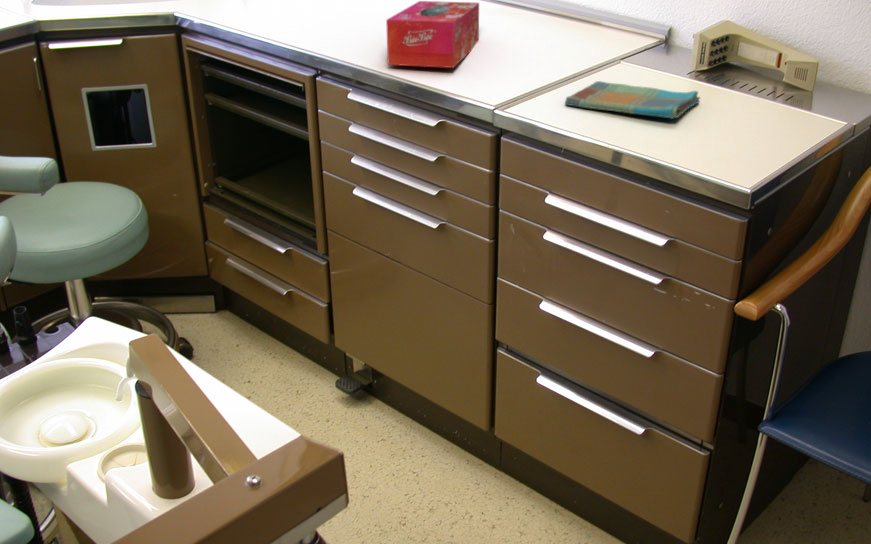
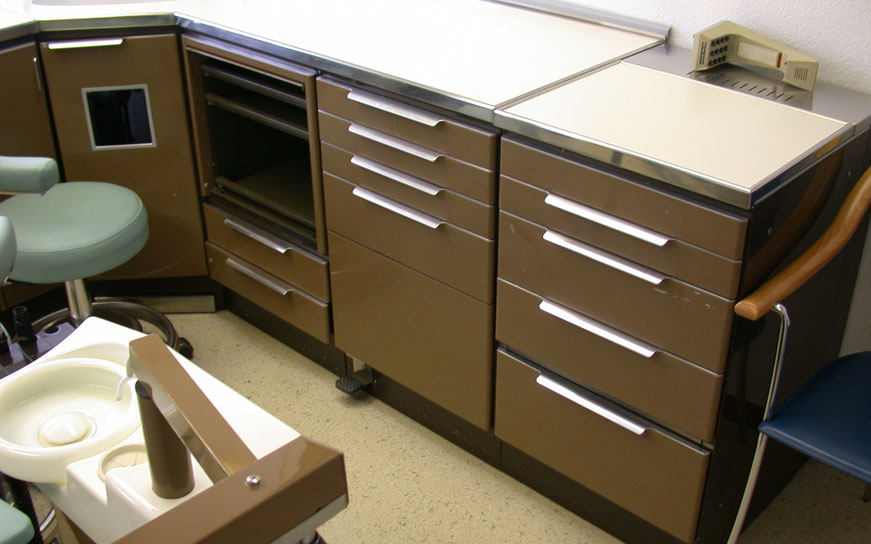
- tissue box (435, 32)
- dish towel (633, 98)
